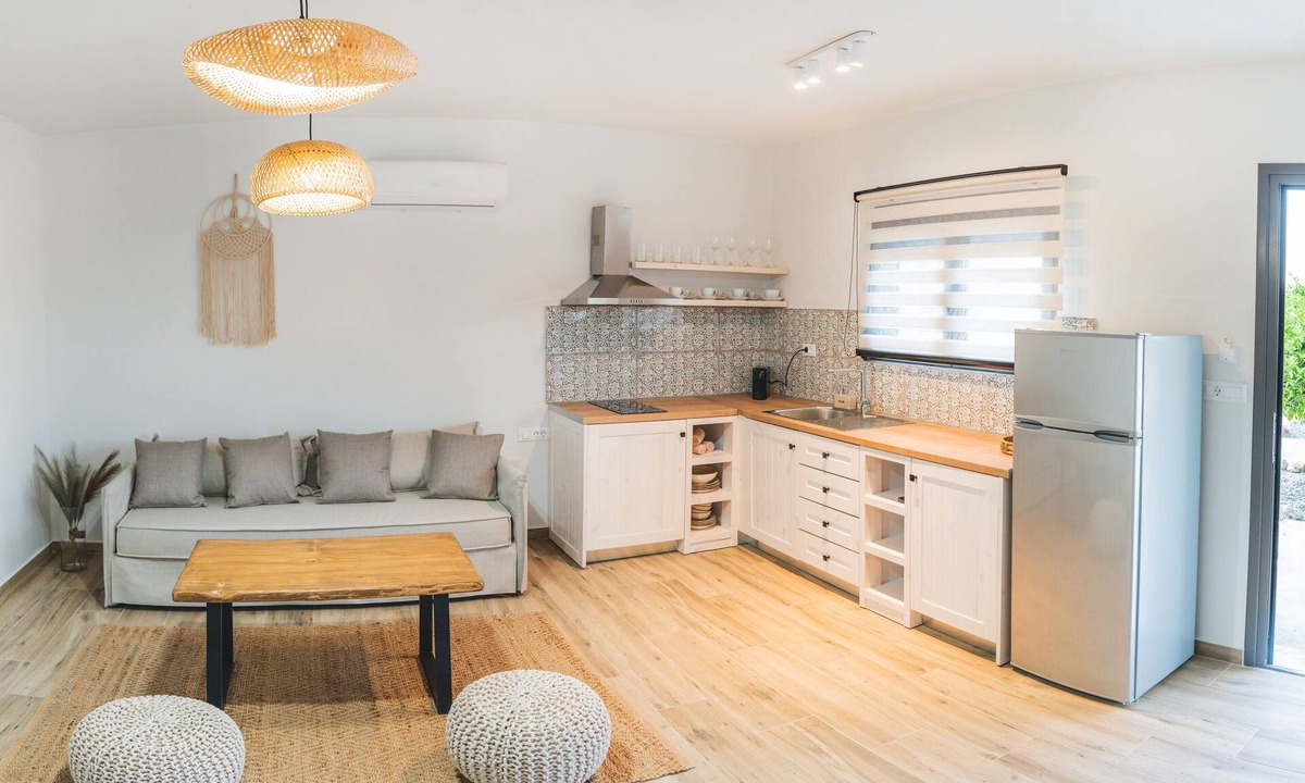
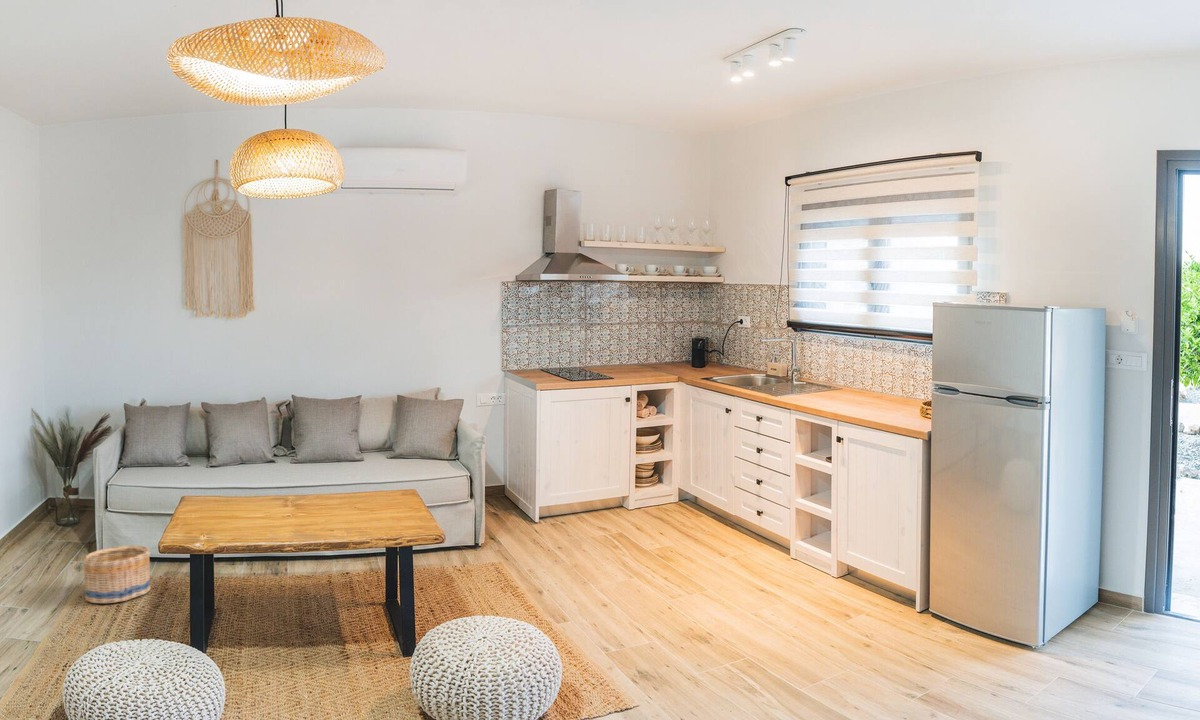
+ basket (117, 573)
